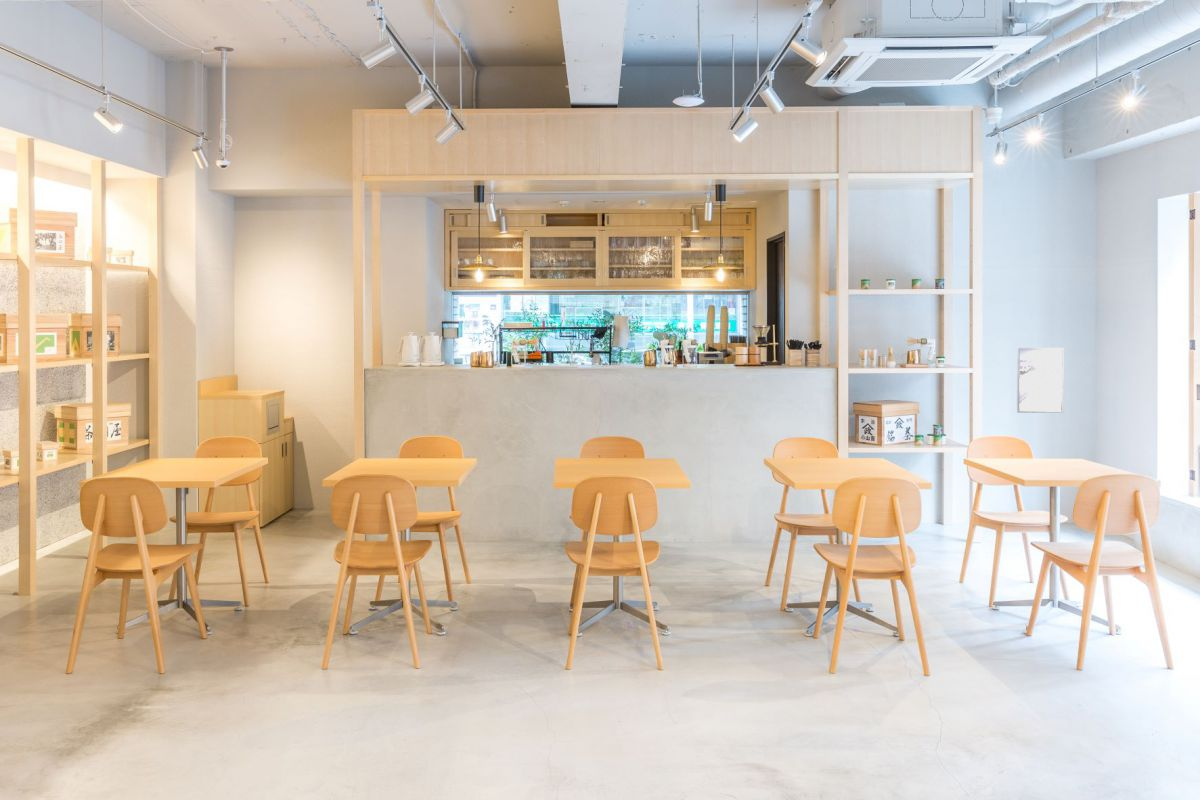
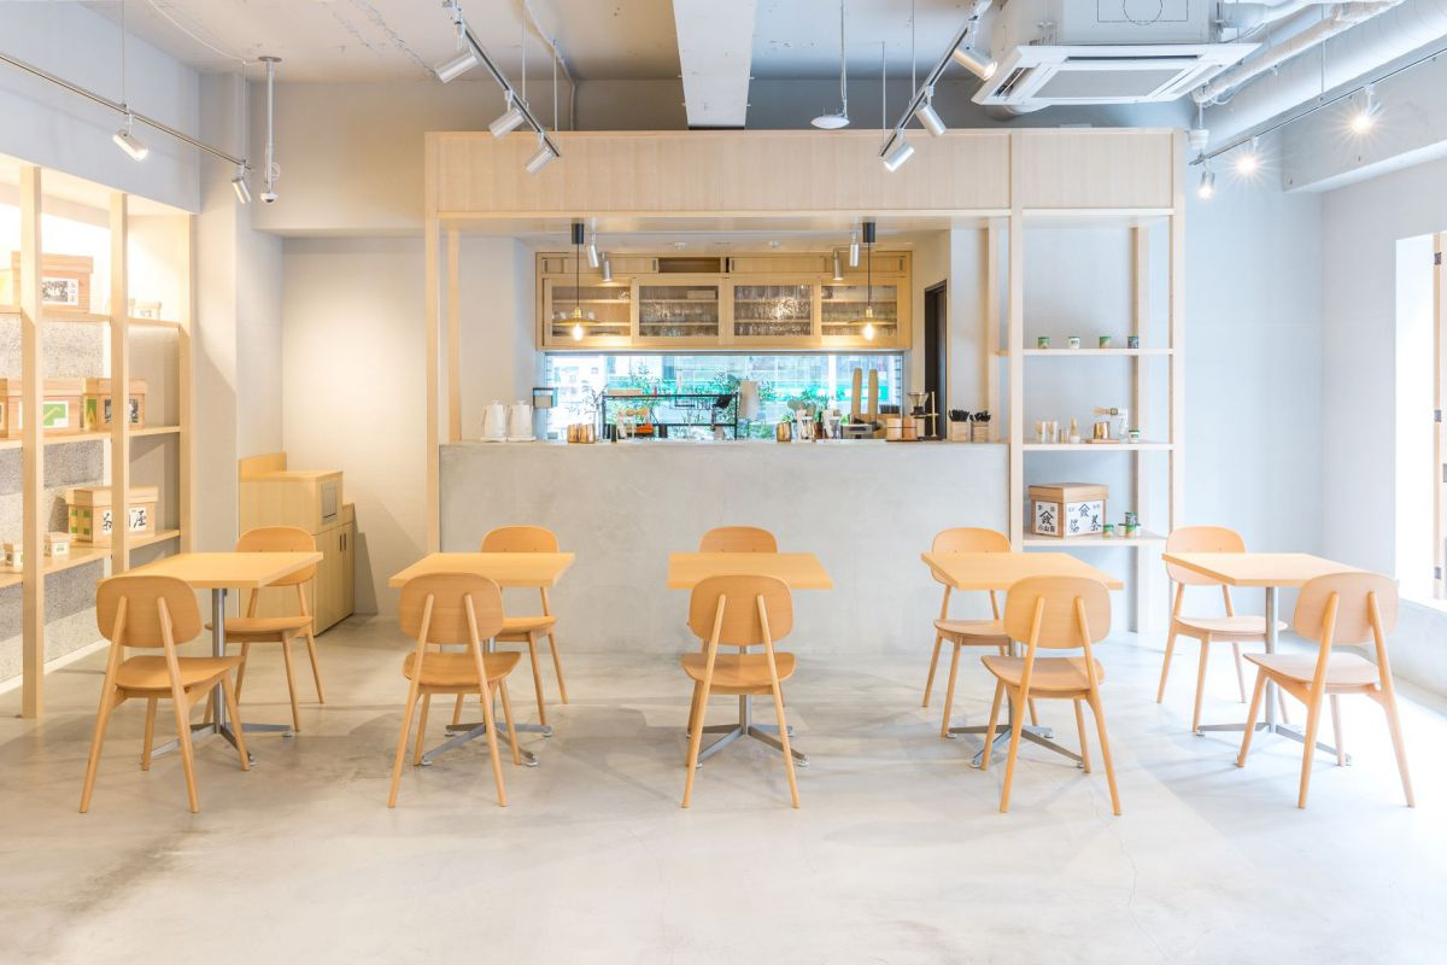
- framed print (1040, 380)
